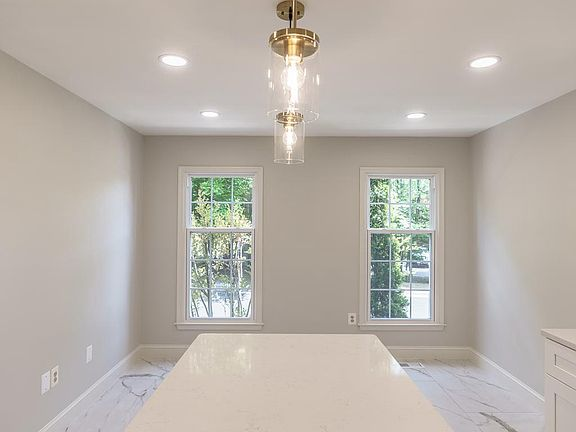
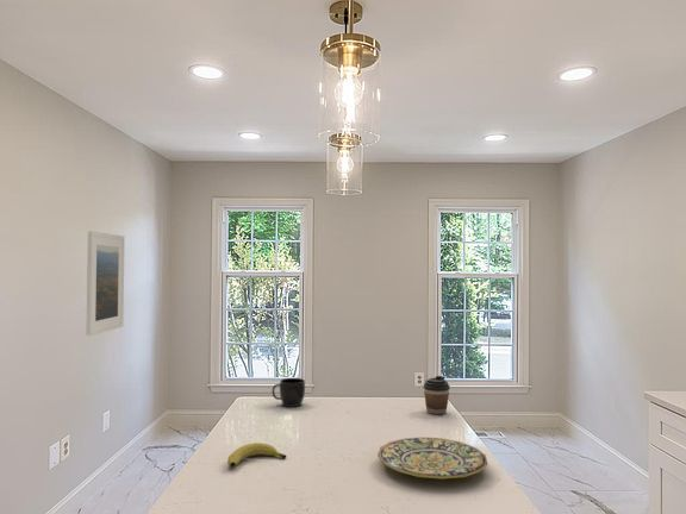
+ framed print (106, 282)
+ fruit (257, 453)
+ coffee cup (436, 394)
+ mug (288, 391)
+ plate (431, 460)
